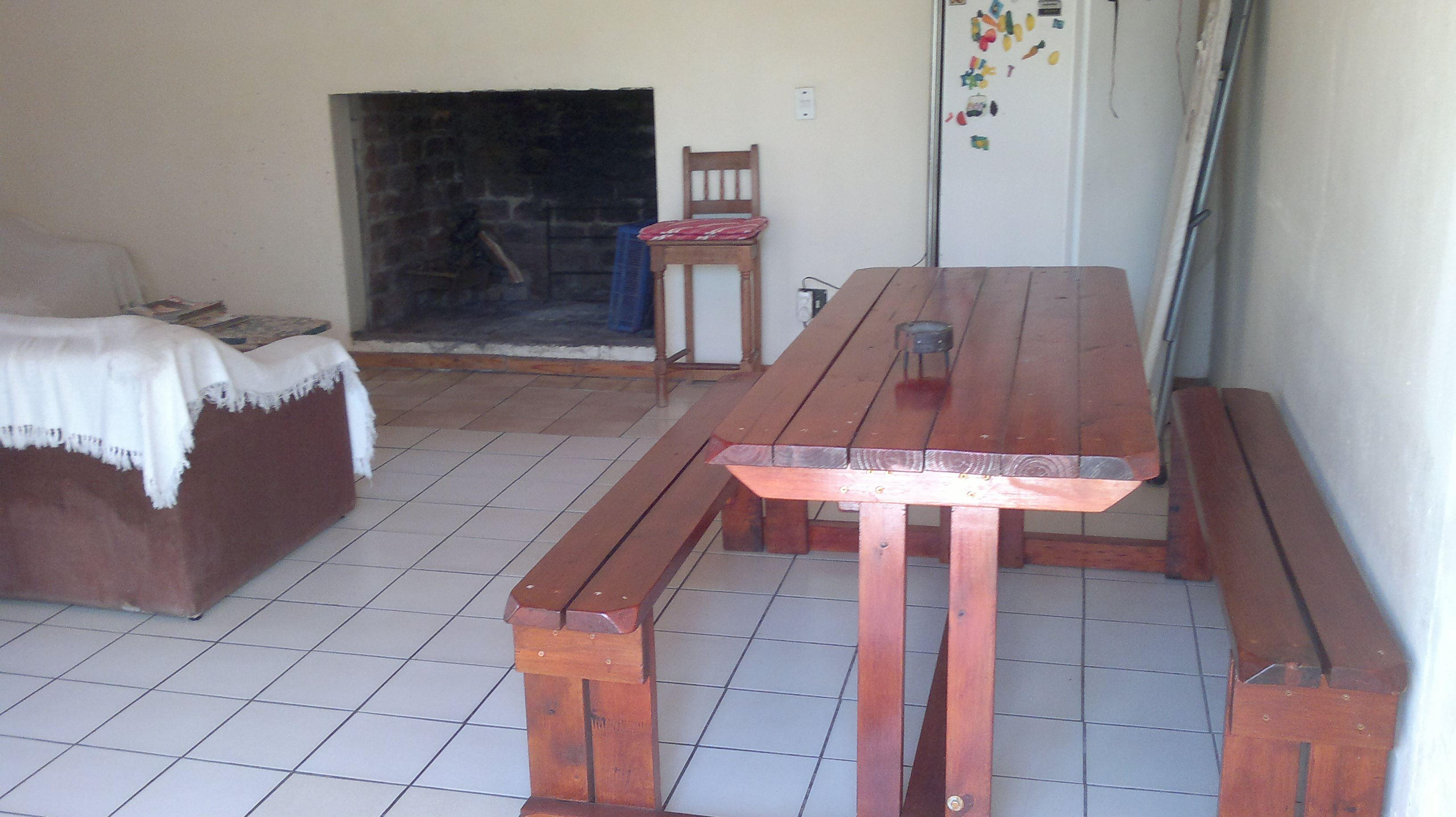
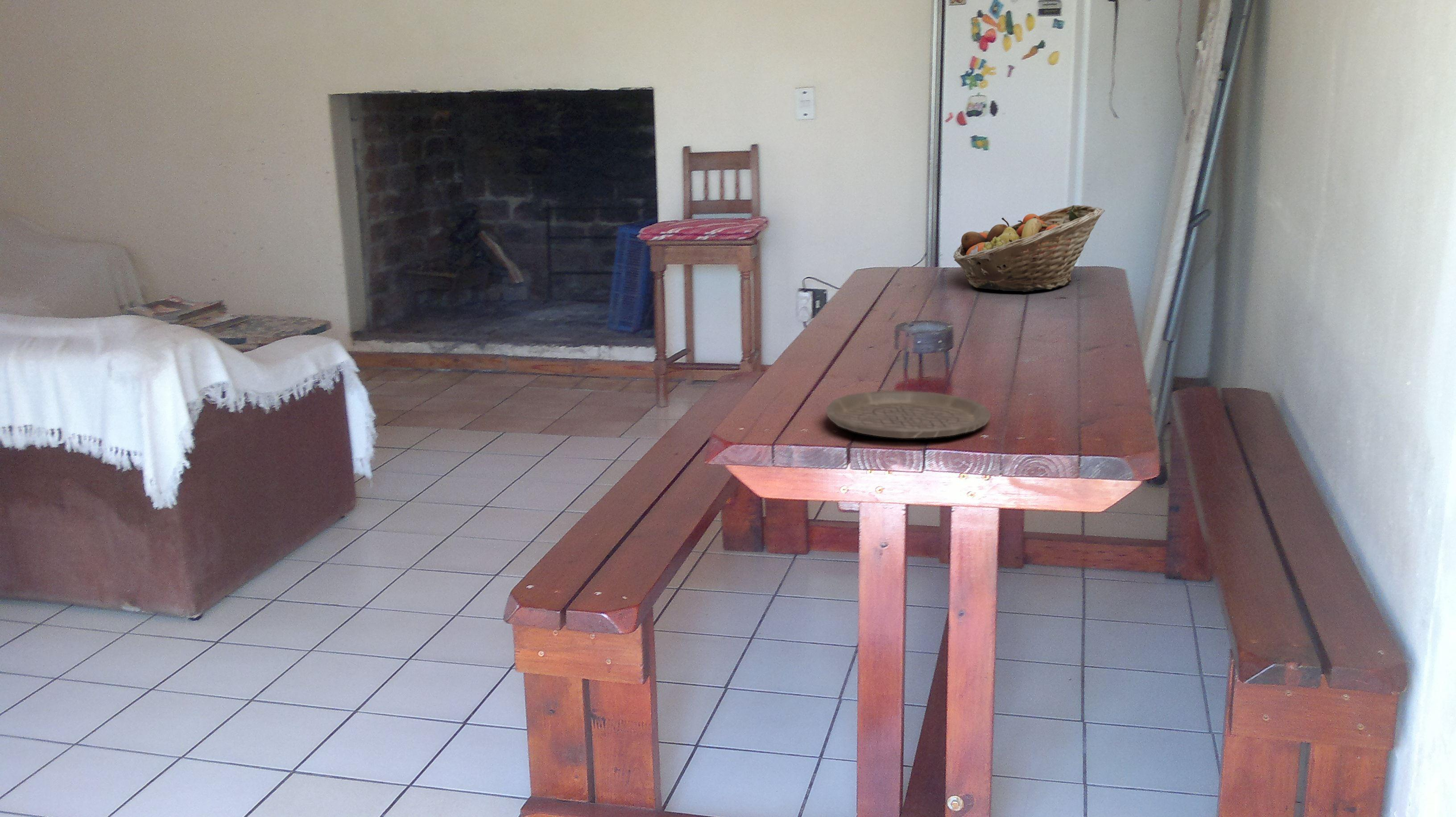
+ fruit basket (1026, 246)
+ plate (907, 415)
